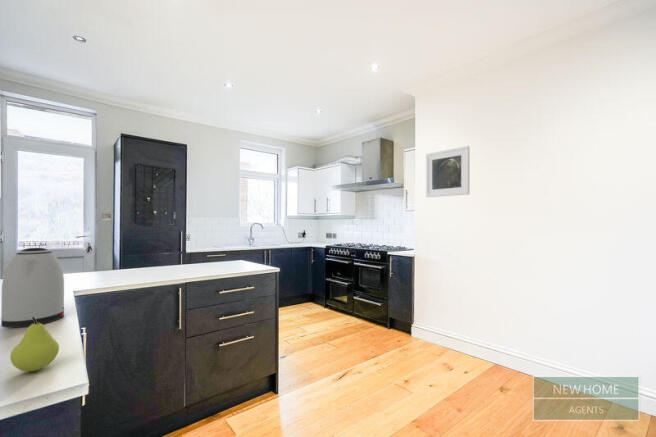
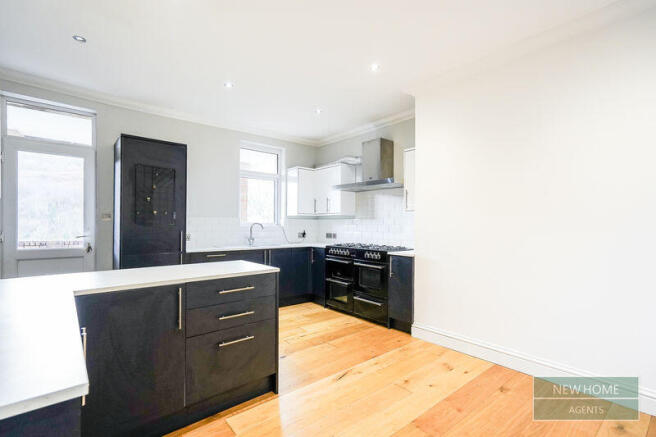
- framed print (446, 173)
- fruit (35, 342)
- kettle (37, 282)
